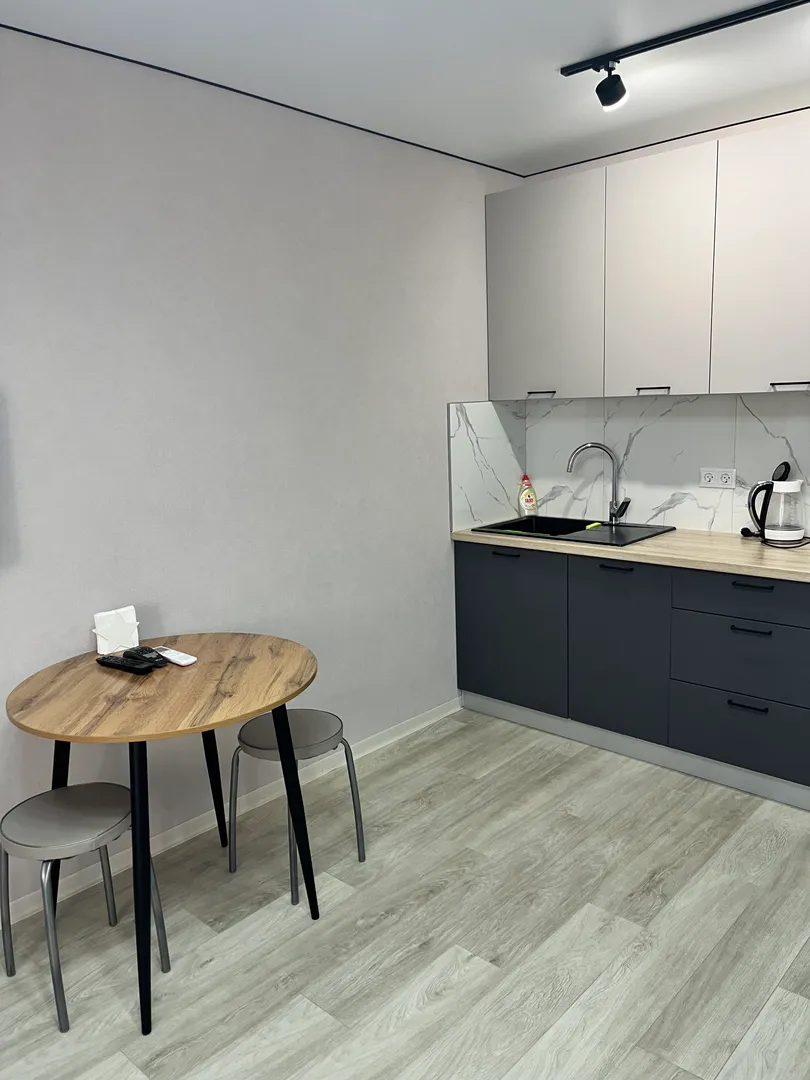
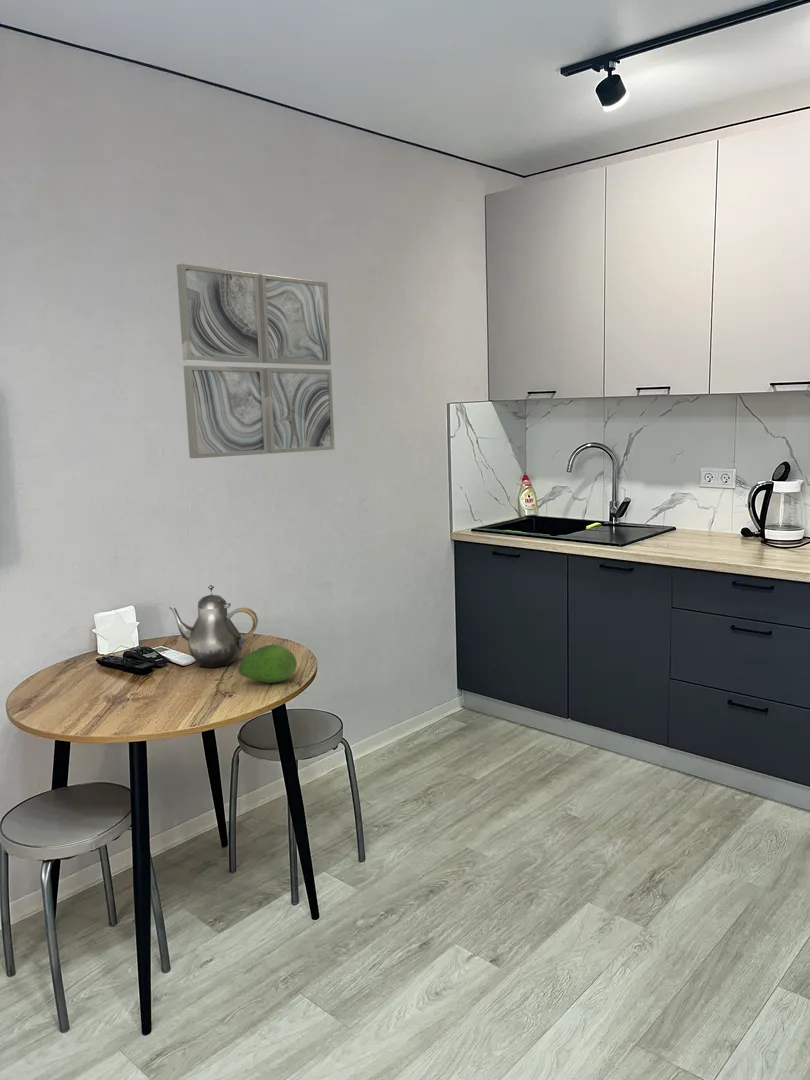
+ fruit (267, 663)
+ wall art (262, 362)
+ teapot (213, 623)
